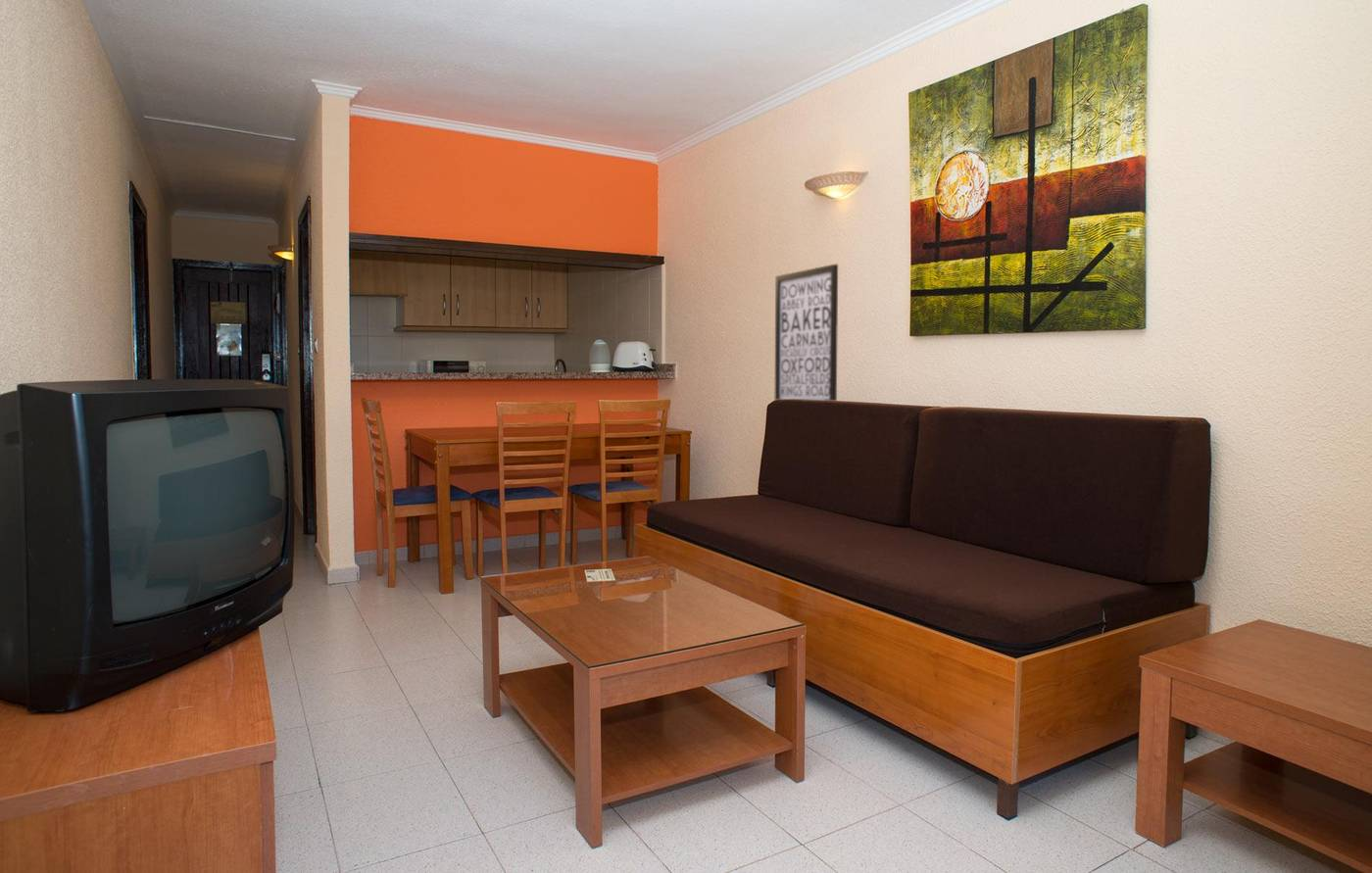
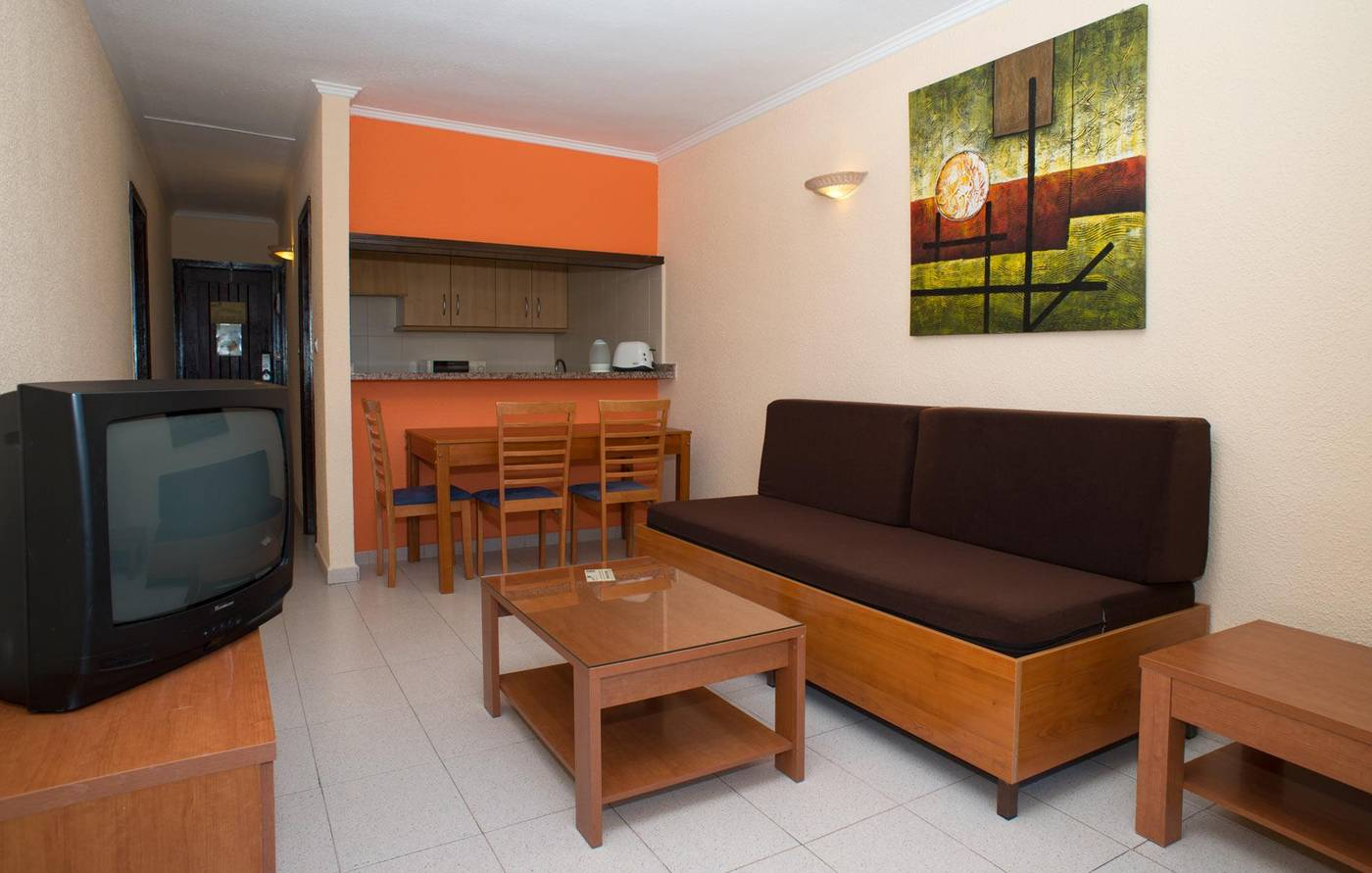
- wall art (805, 338)
